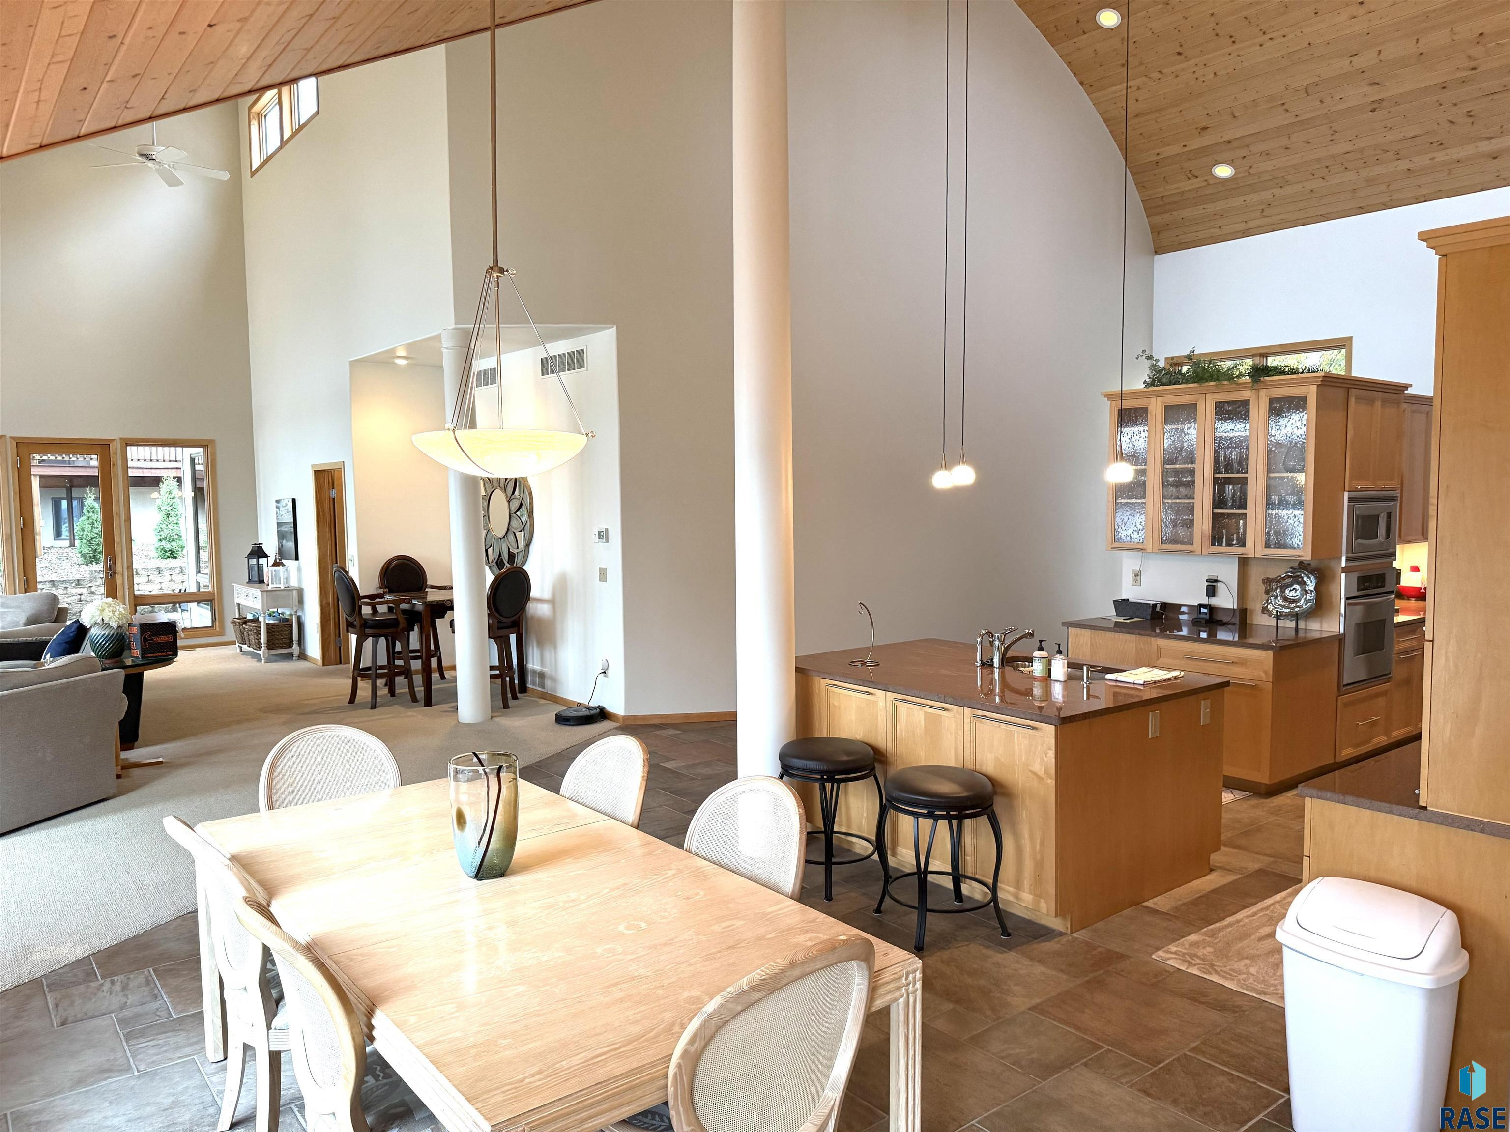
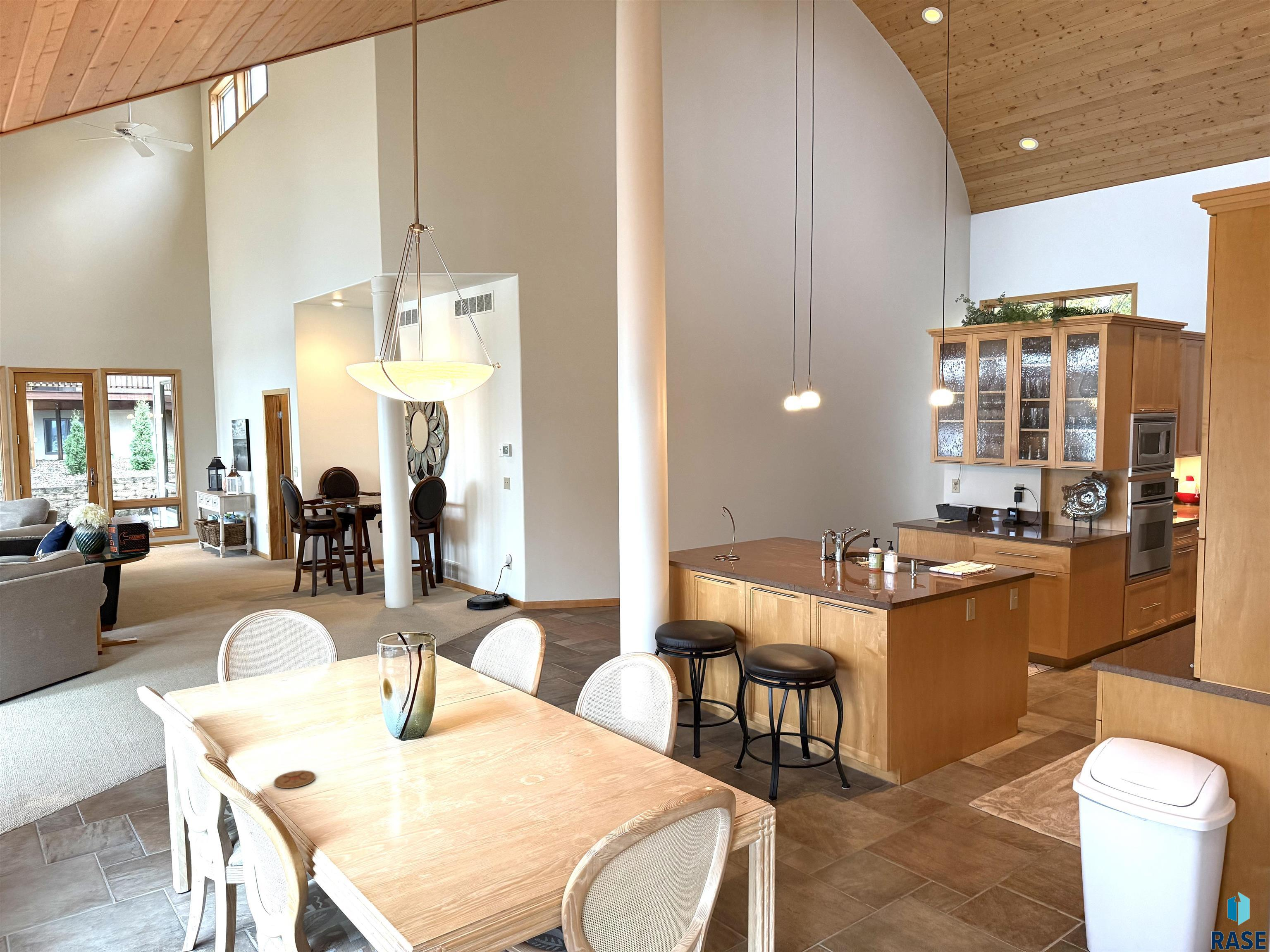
+ coaster (295, 779)
